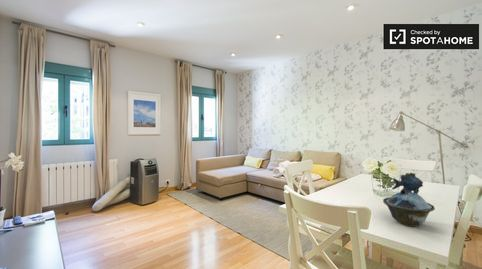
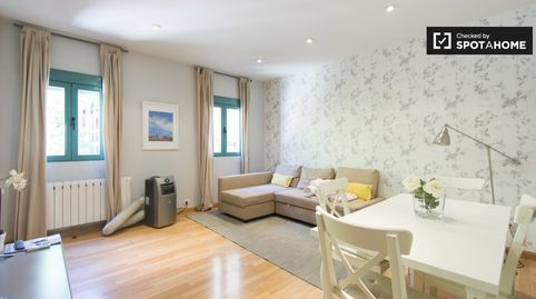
- ceramic bowl (407, 197)
